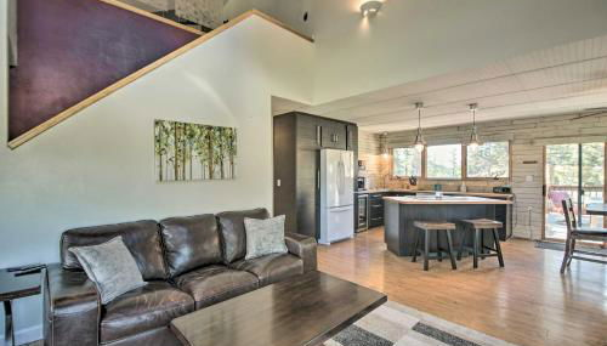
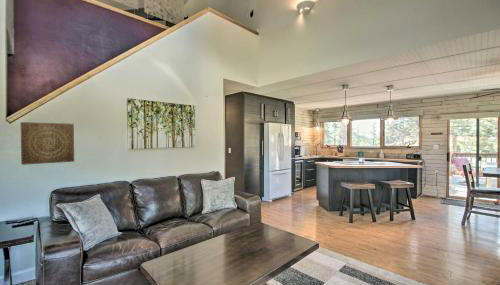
+ wall art (48, 143)
